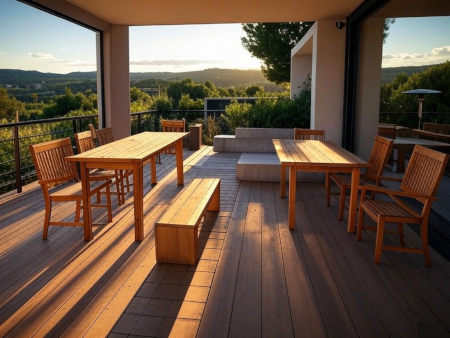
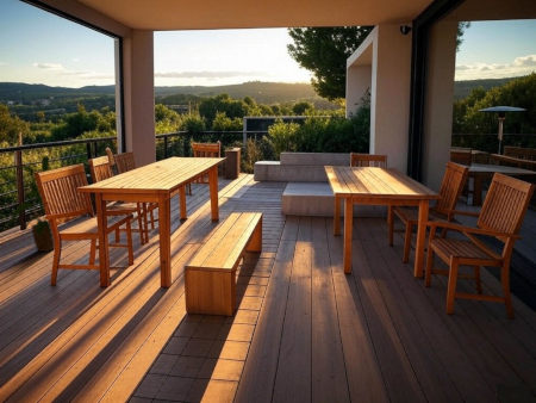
+ house plant (35, 206)
